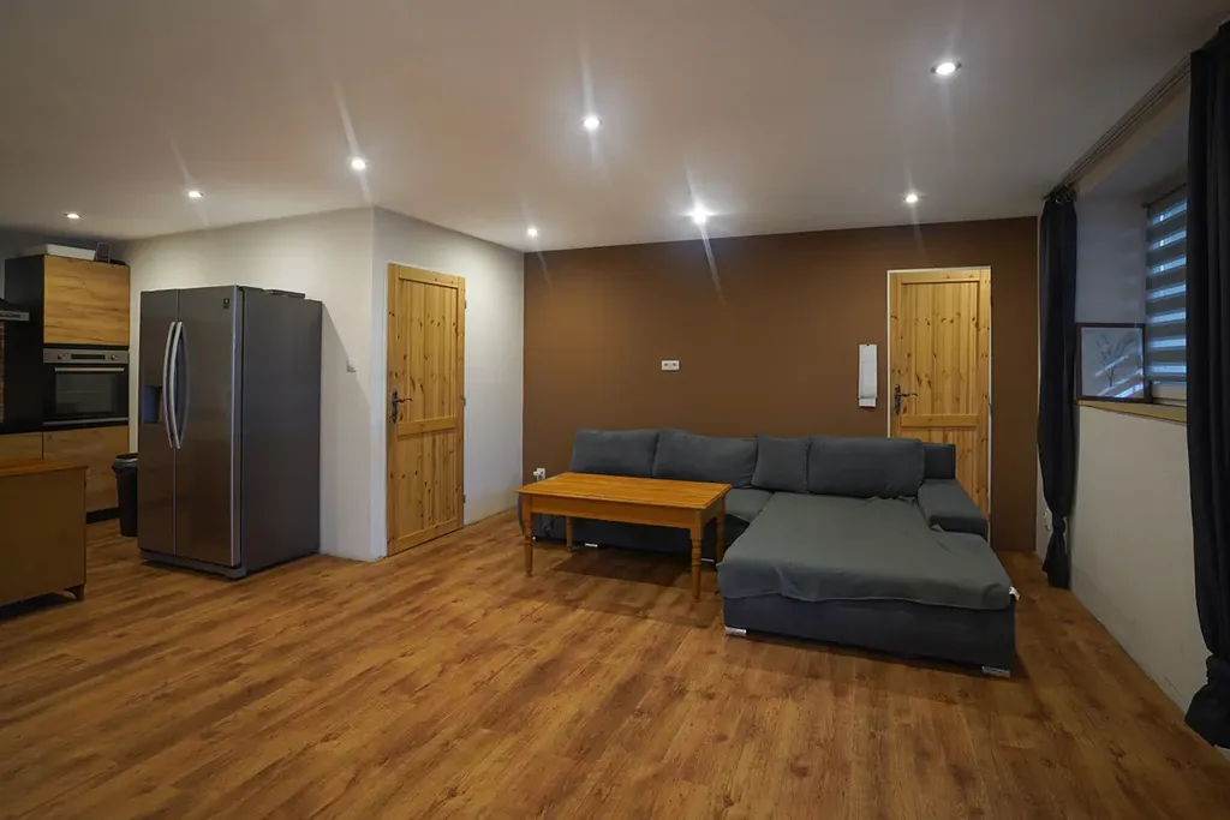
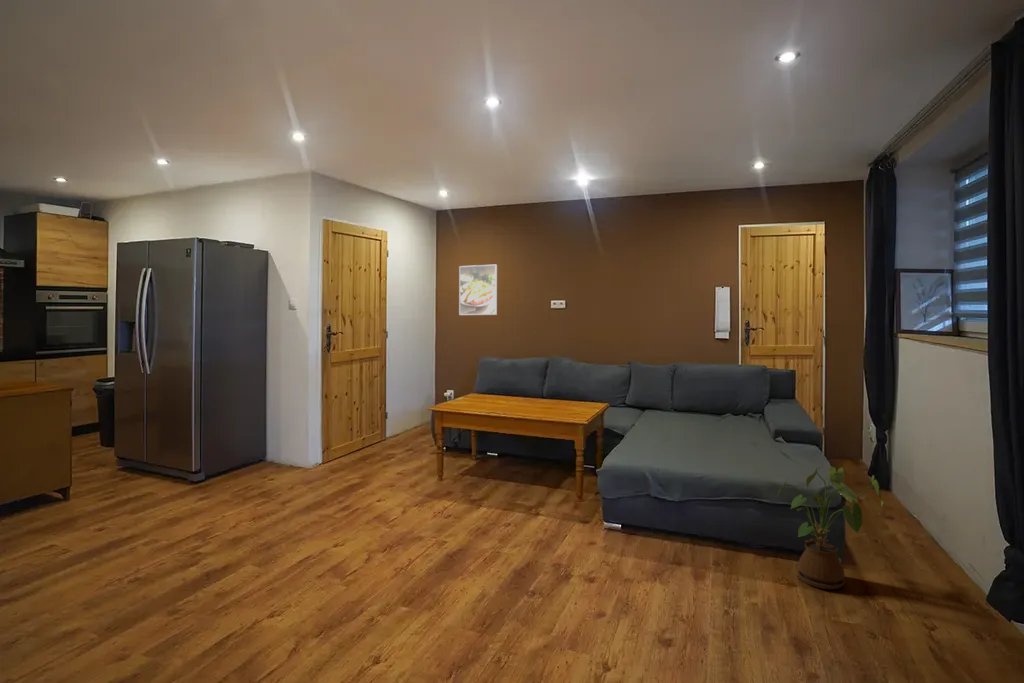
+ house plant (828, 527)
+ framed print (477, 290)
